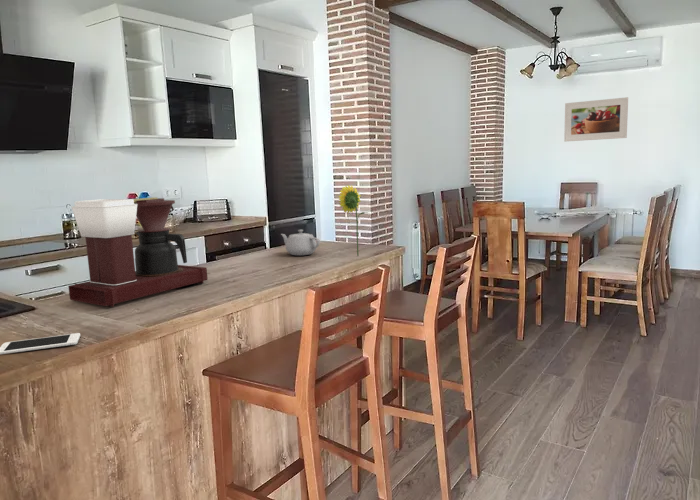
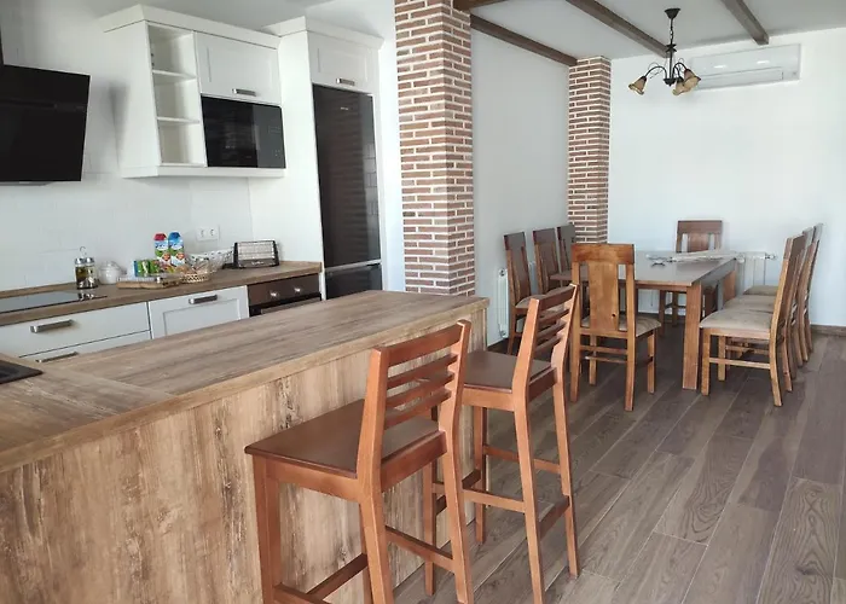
- coffee maker (138, 245)
- teapot (299, 241)
- flower (356, 220)
- cell phone (40, 343)
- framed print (595, 120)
